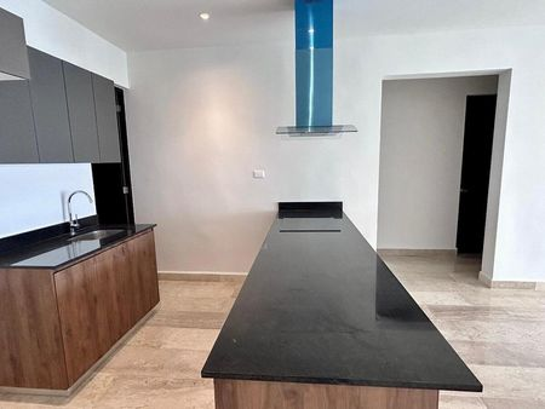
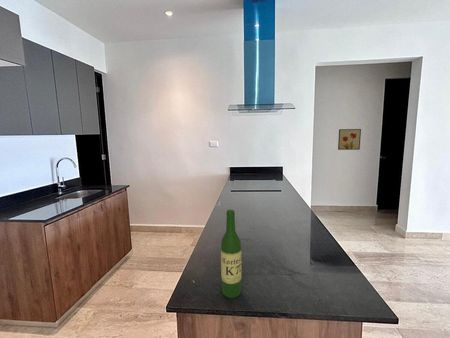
+ wall art (349, 139)
+ wine bottle (231, 252)
